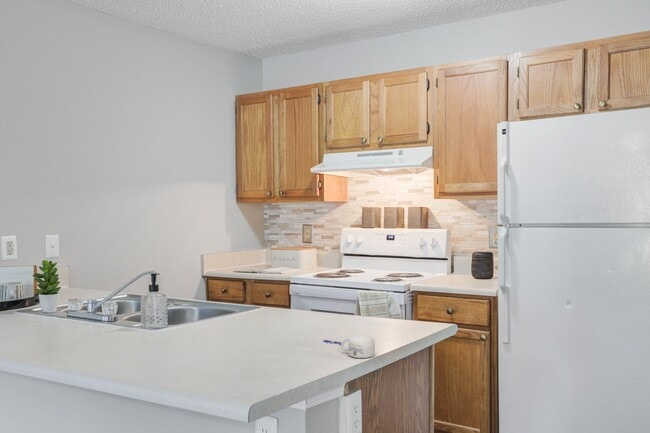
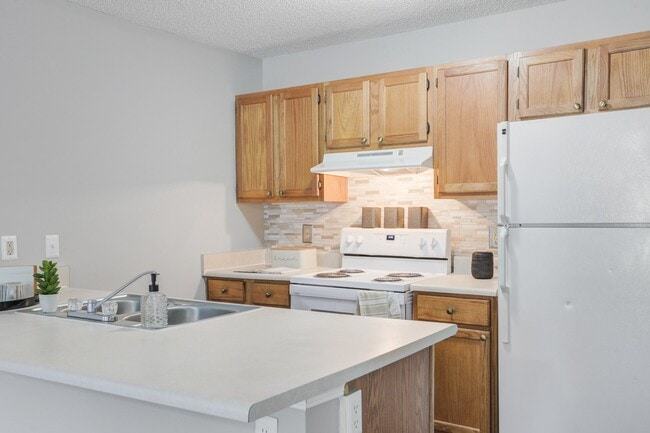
- mug (351, 344)
